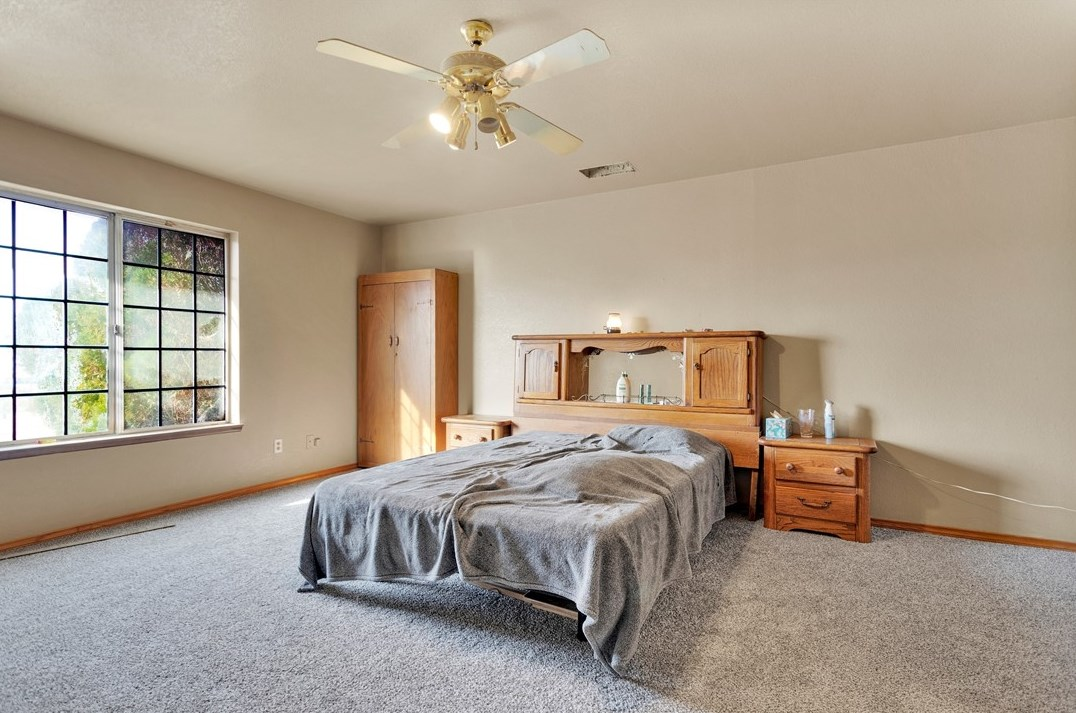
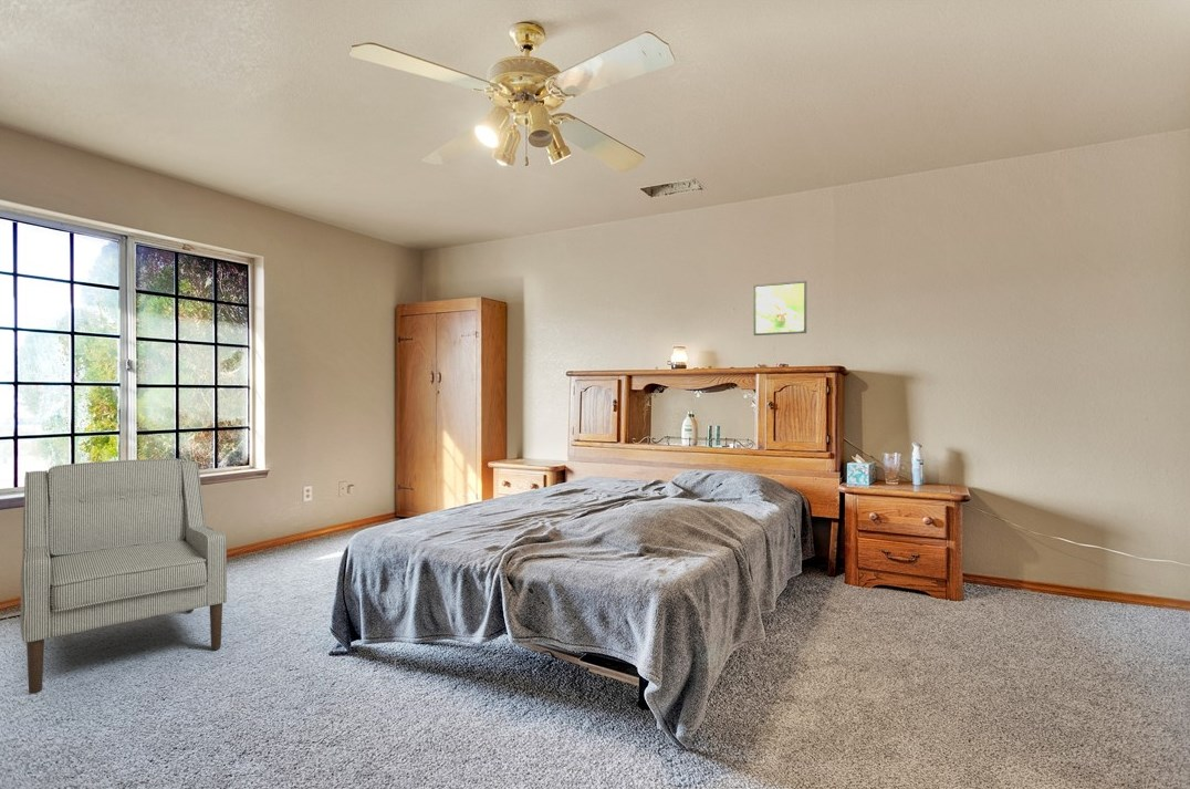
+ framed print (780, 308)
+ chair (123, 554)
